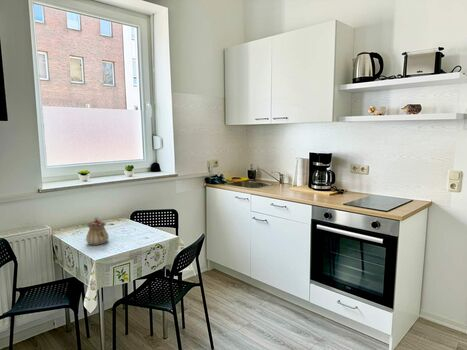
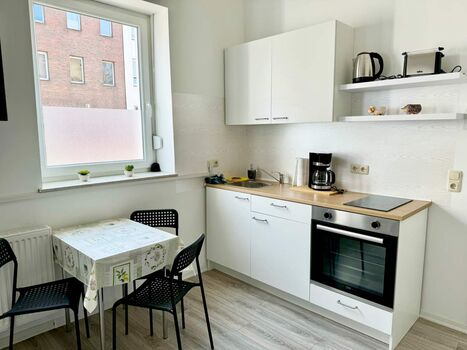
- teapot (97, 230)
